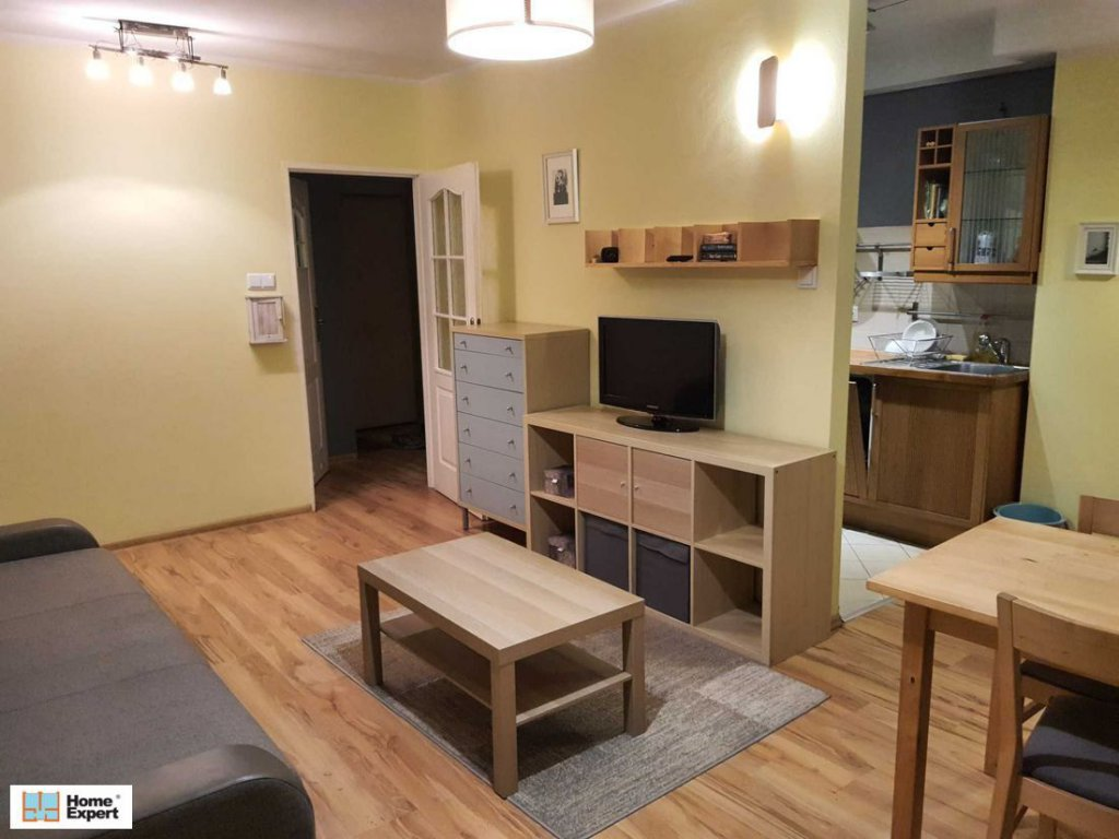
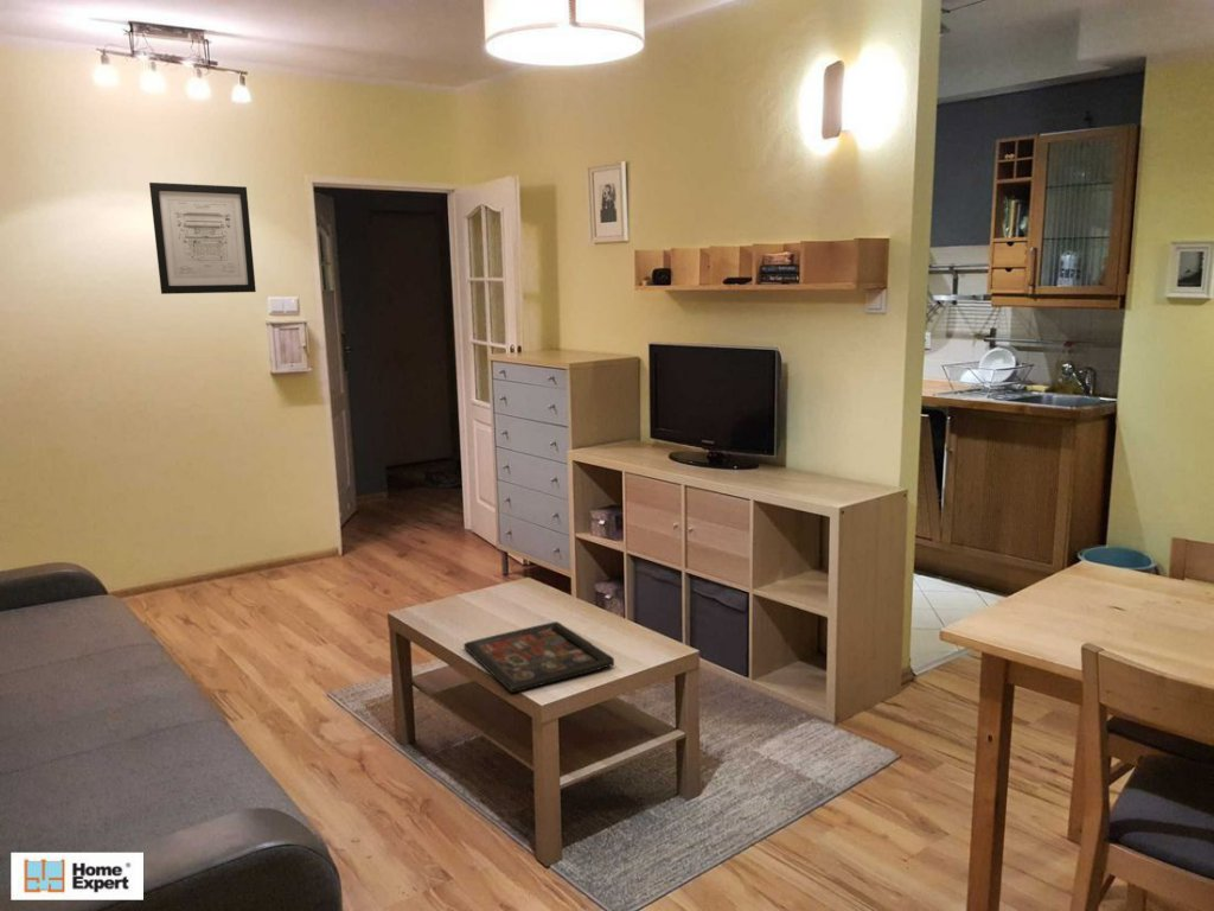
+ wall art (204, 238)
+ decorative tray (536, 654)
